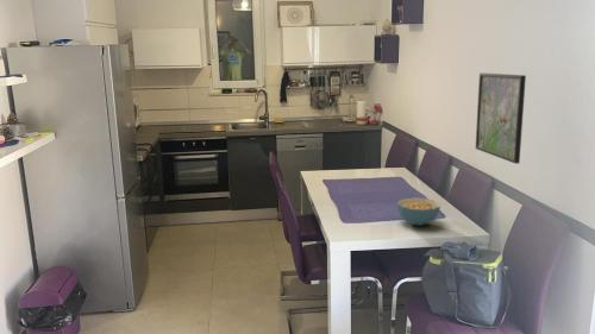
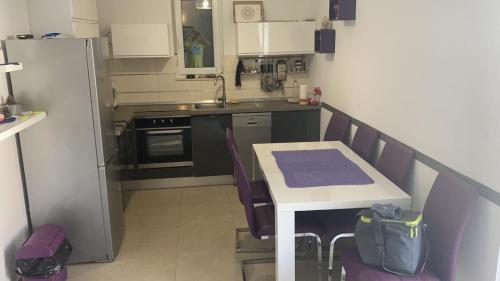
- cereal bowl (418, 213)
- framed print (497, 115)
